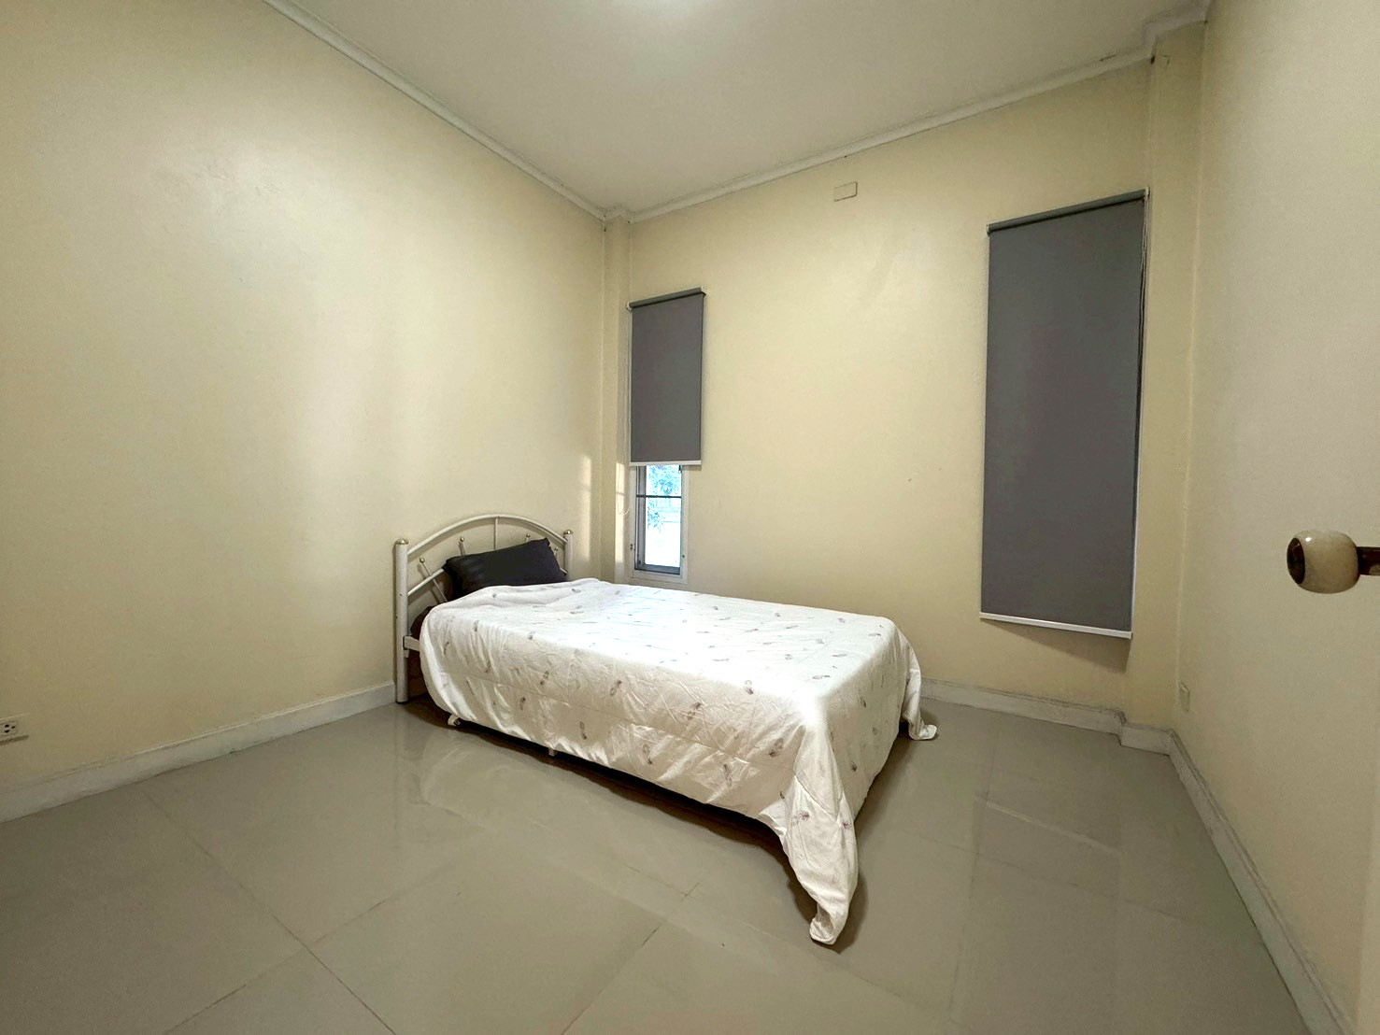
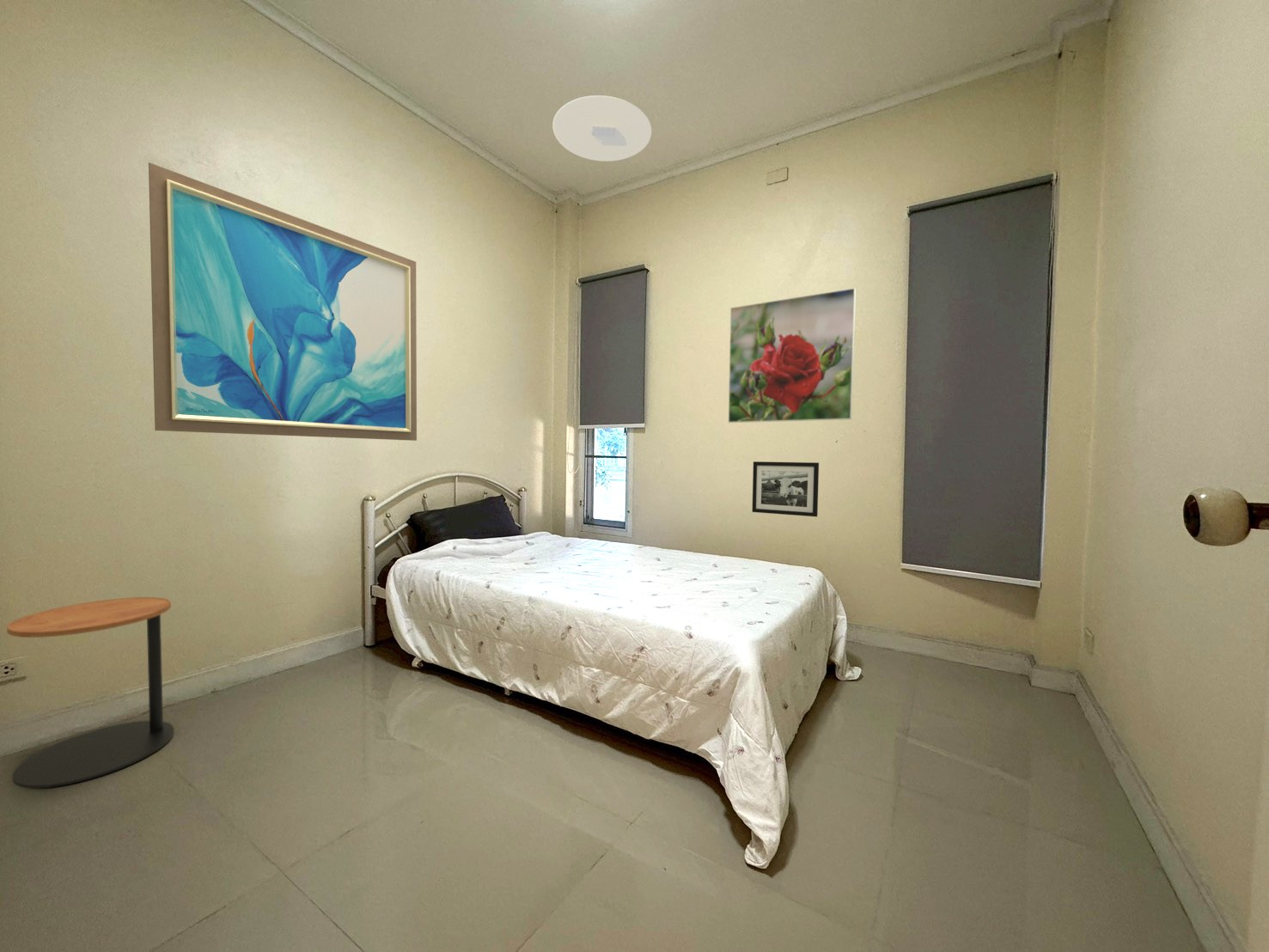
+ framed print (787, 360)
+ ceiling light (602, 126)
+ side table (108, 726)
+ picture frame (784, 488)
+ wall art (310, 330)
